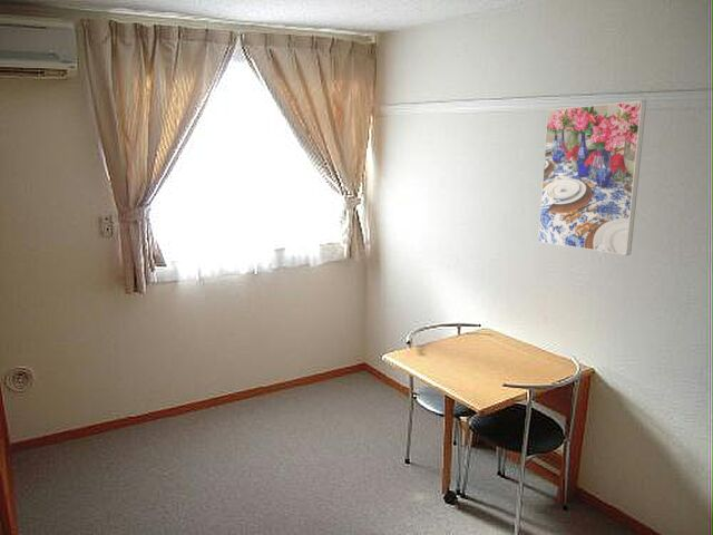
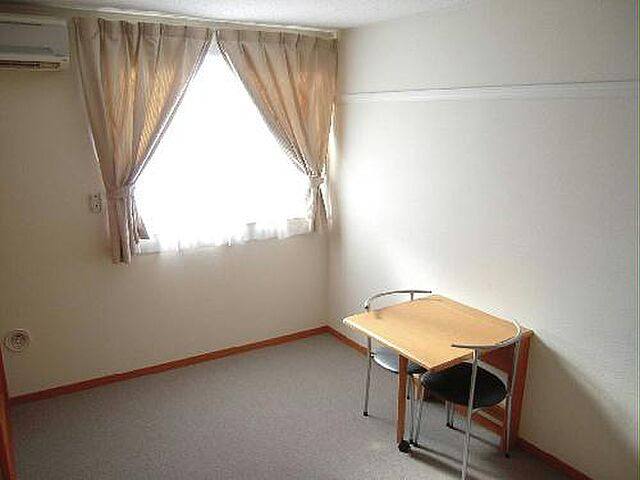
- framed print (586, 177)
